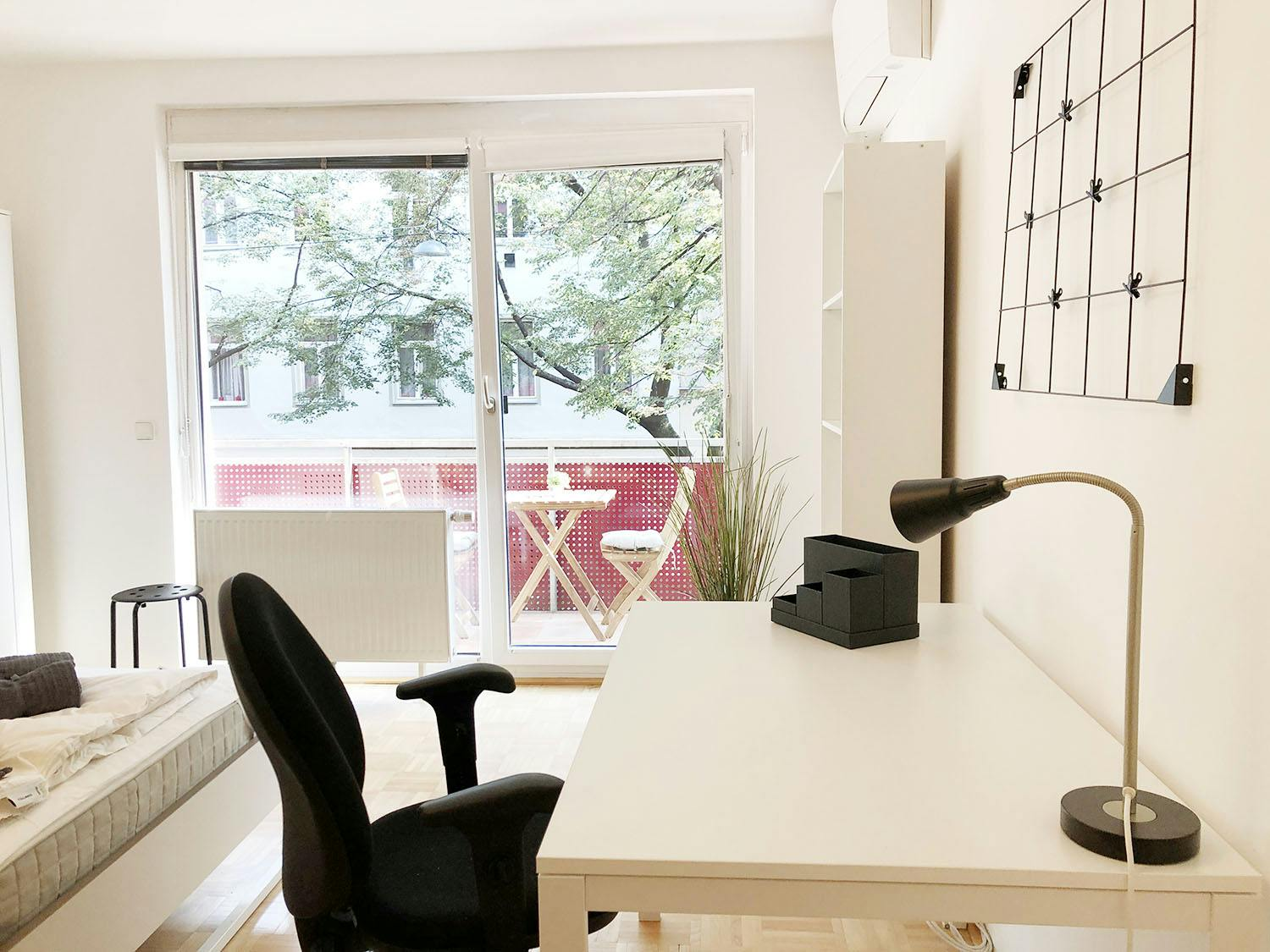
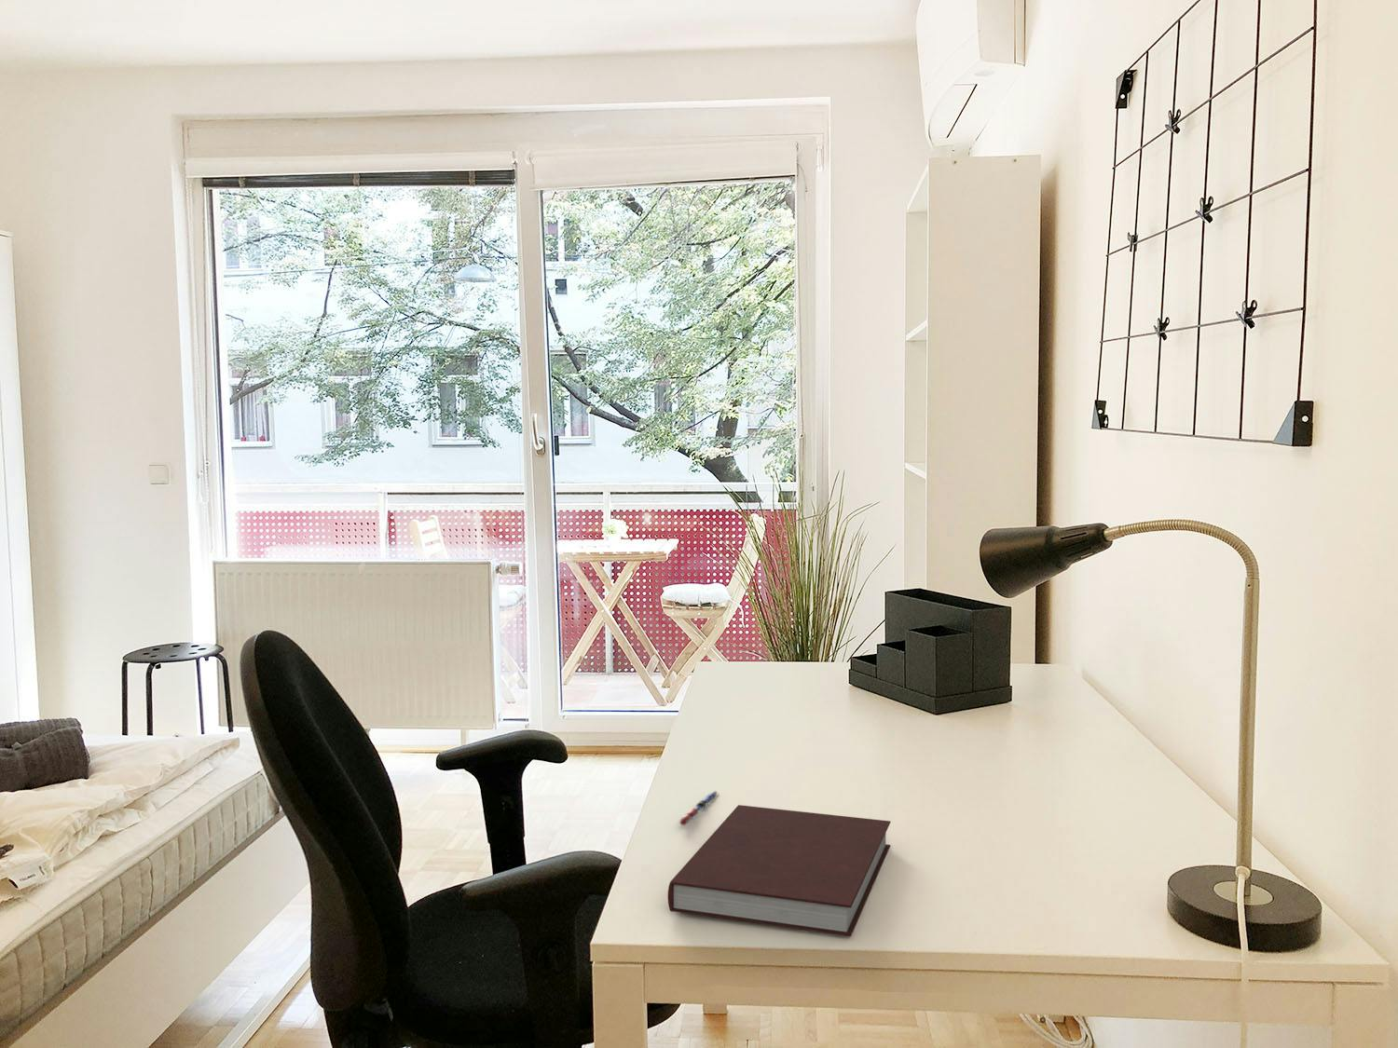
+ notebook (787, 863)
+ pen (699, 805)
